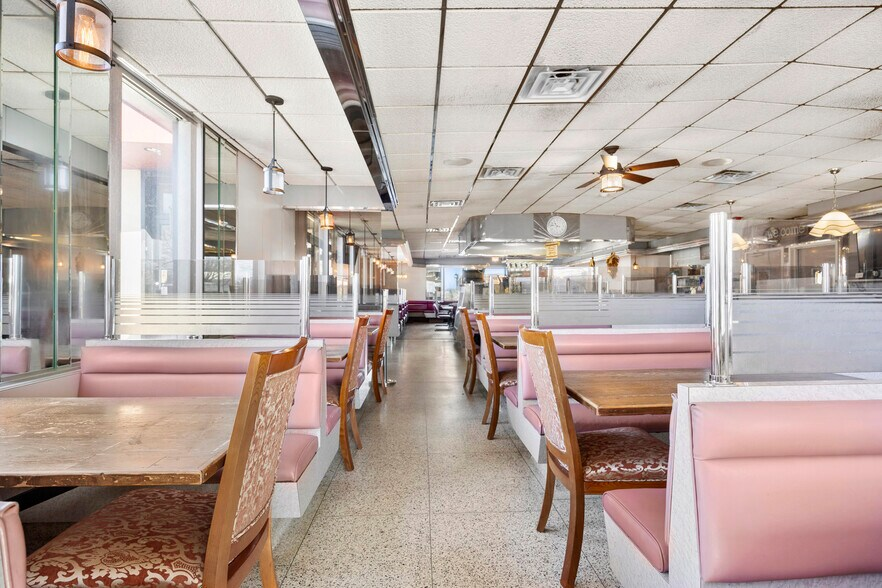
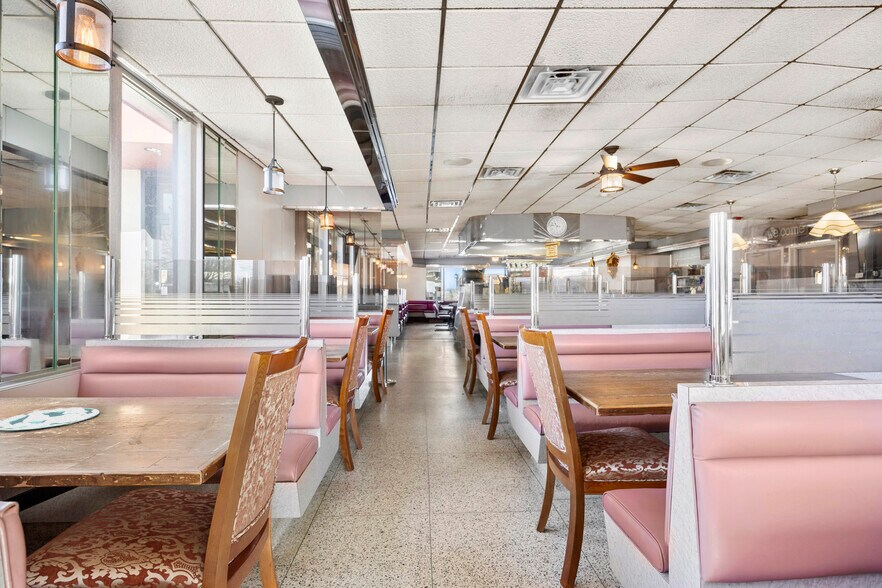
+ plate (48, 414)
